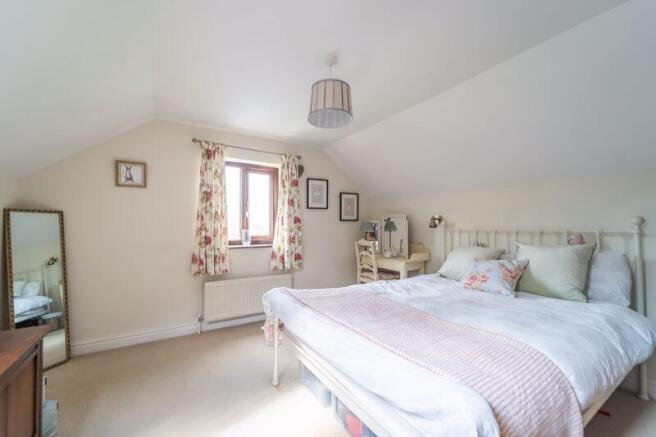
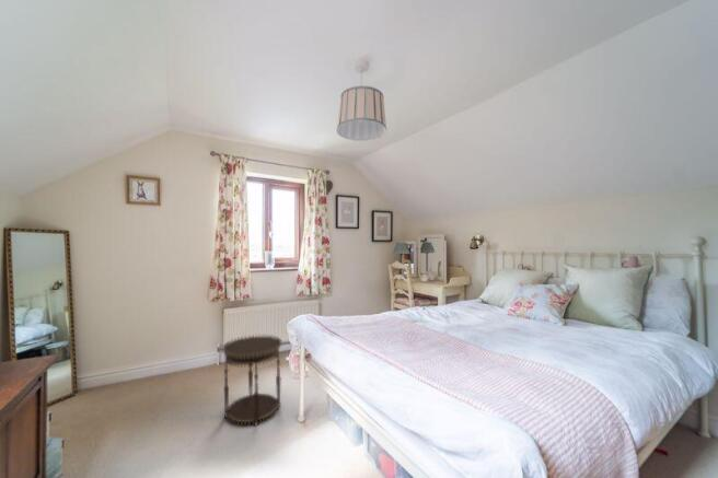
+ side table (252, 377)
